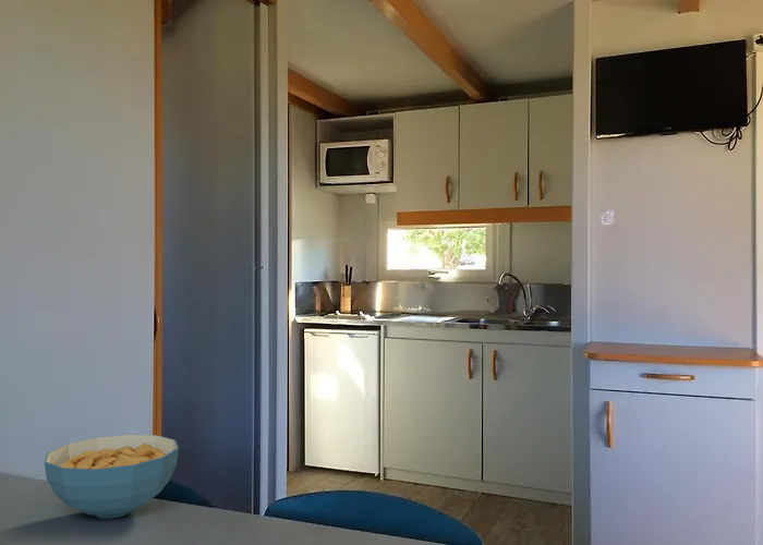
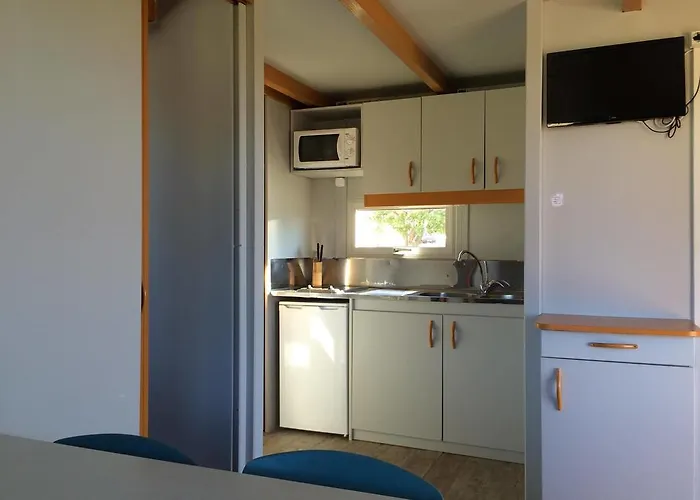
- cereal bowl (113, 481)
